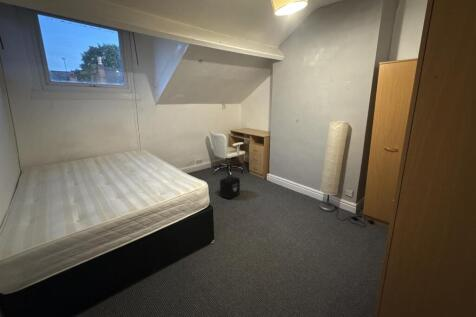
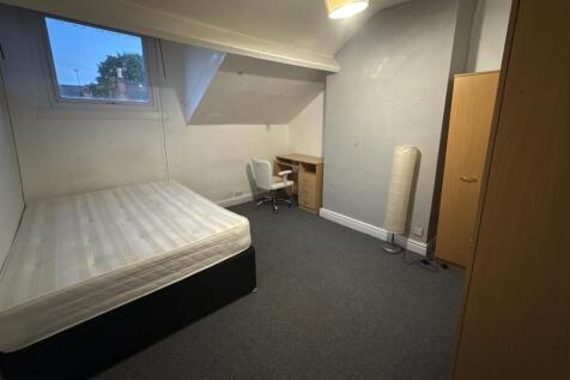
- air purifier (230, 187)
